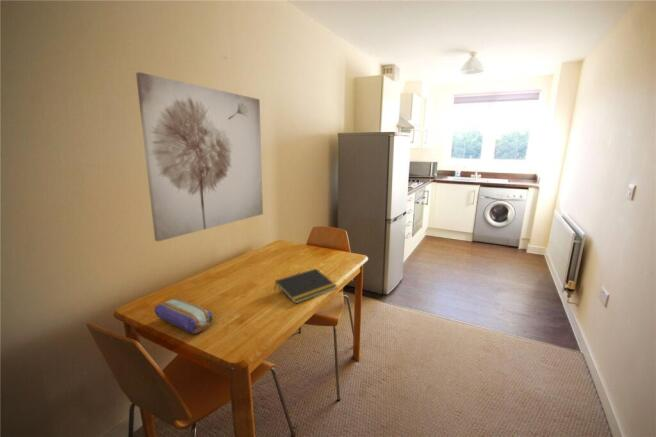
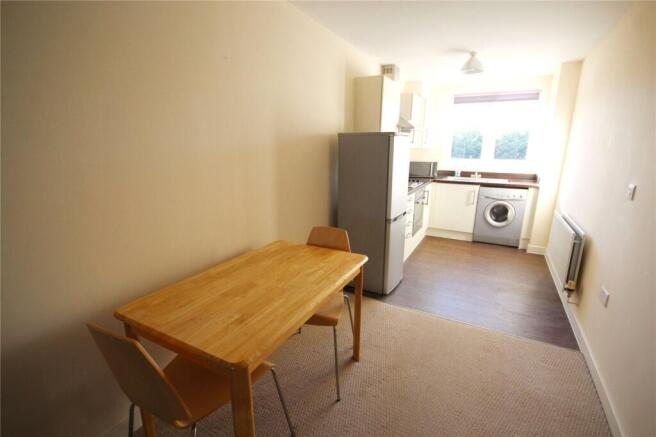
- wall art (214, 160)
- notepad (306, 284)
- pencil case (183, 315)
